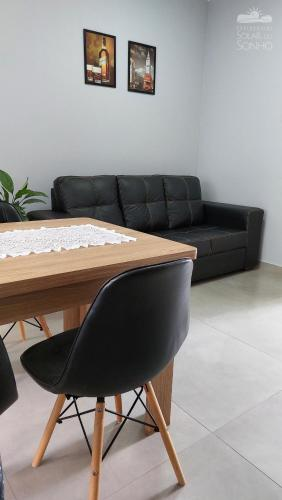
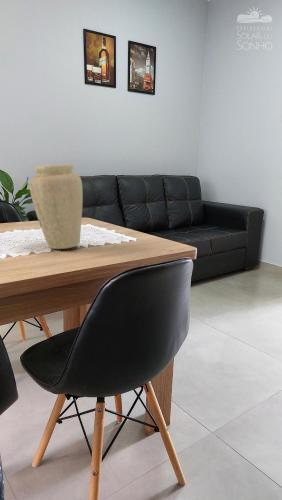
+ vase (57, 206)
